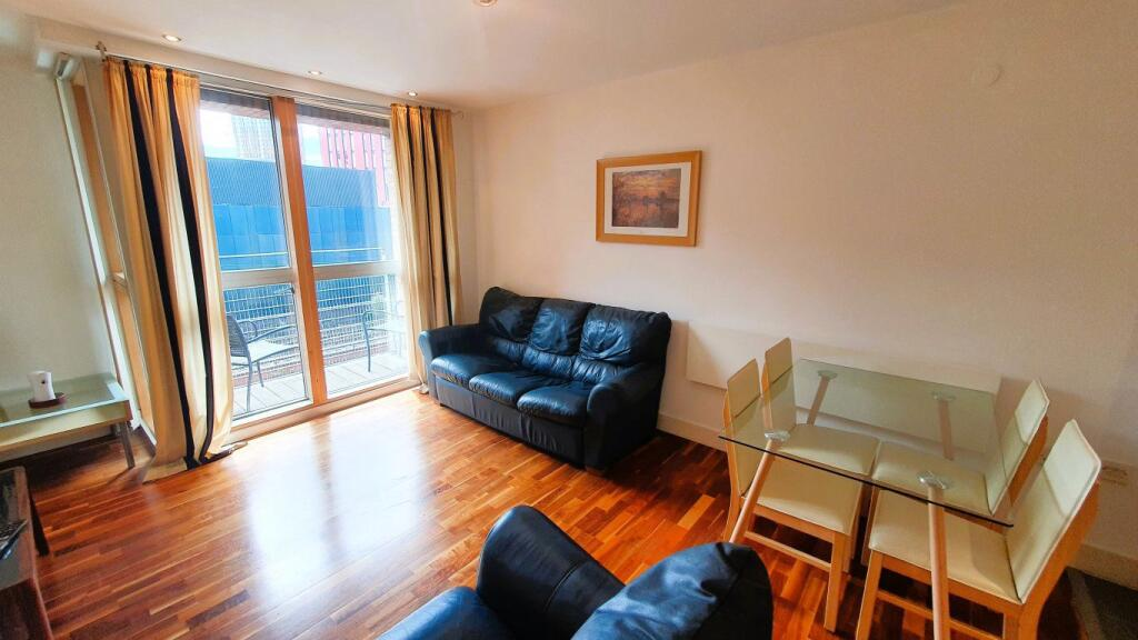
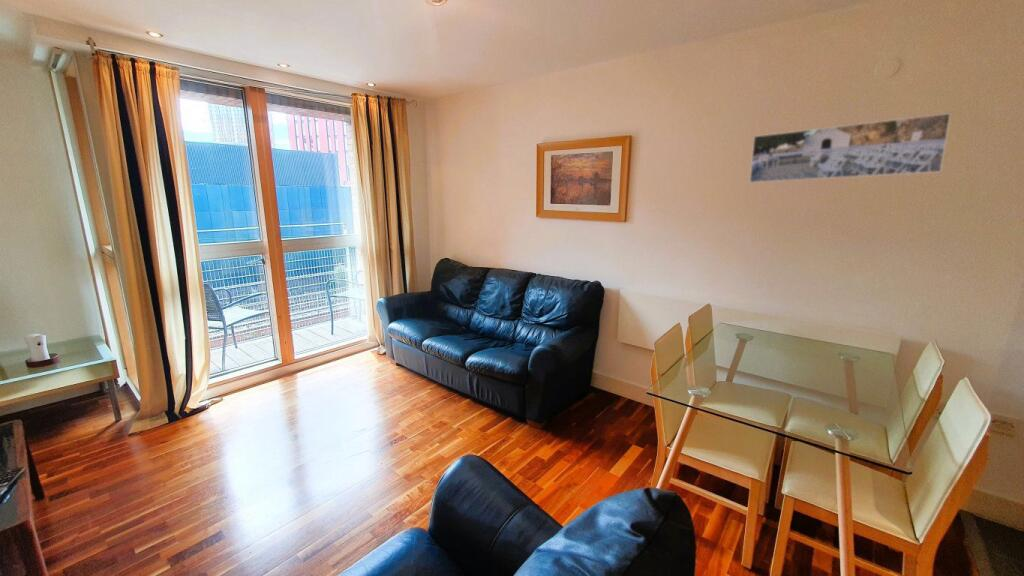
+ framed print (837, 152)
